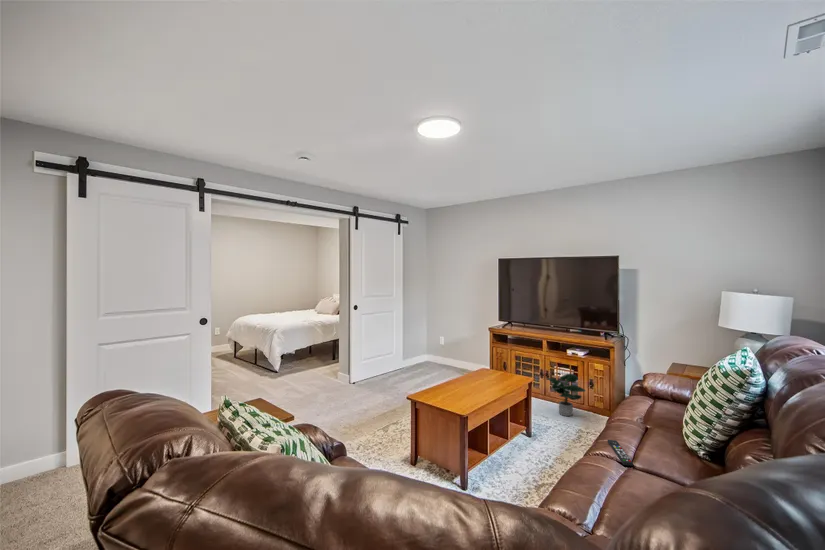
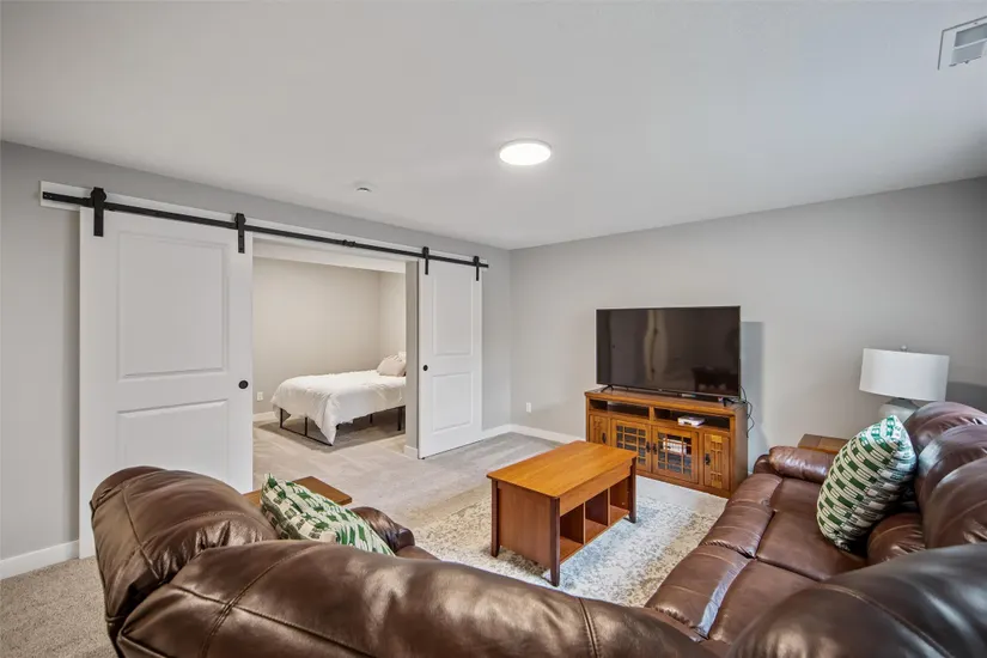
- remote control (619, 451)
- potted plant (567, 395)
